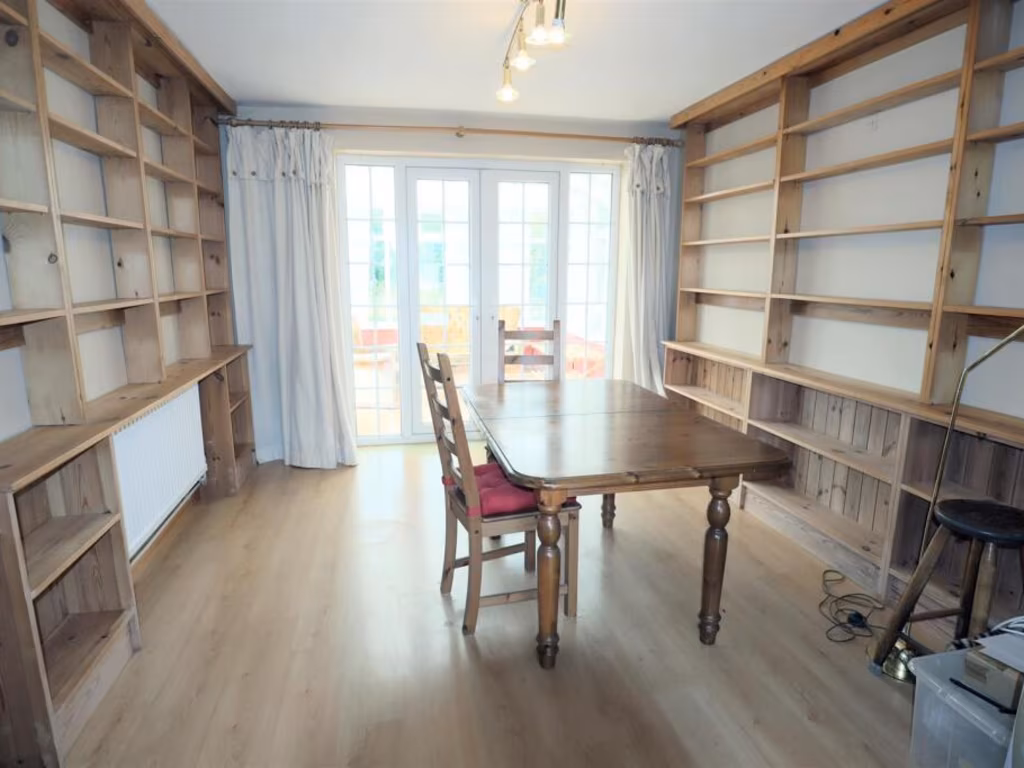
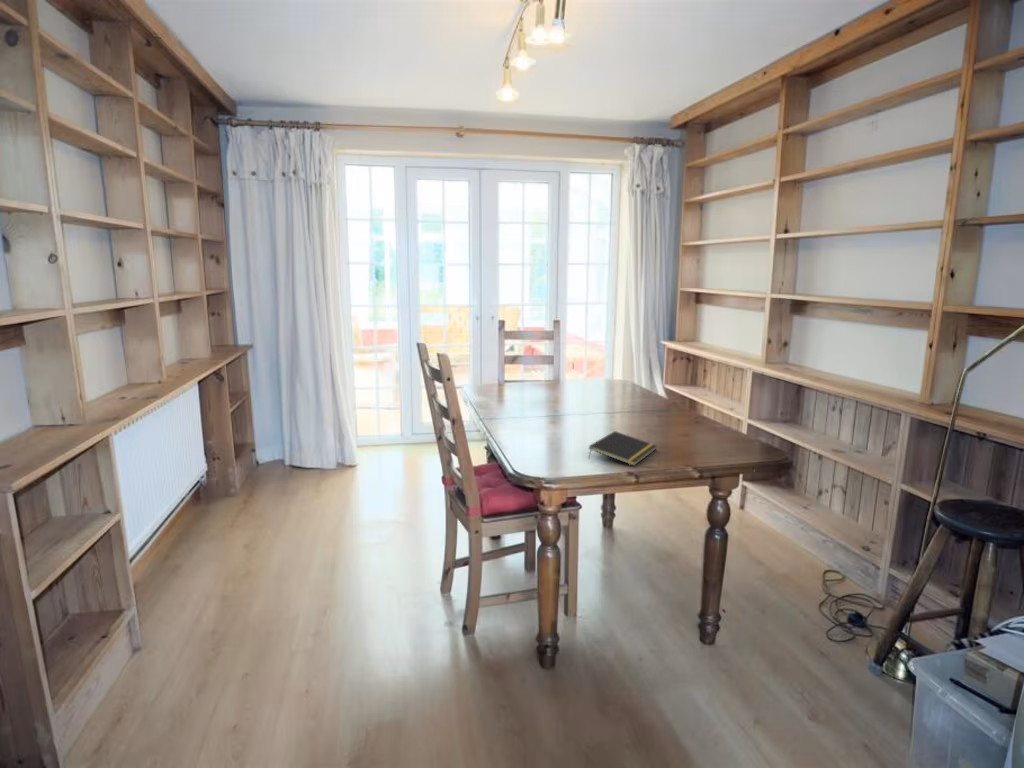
+ notepad (623, 447)
